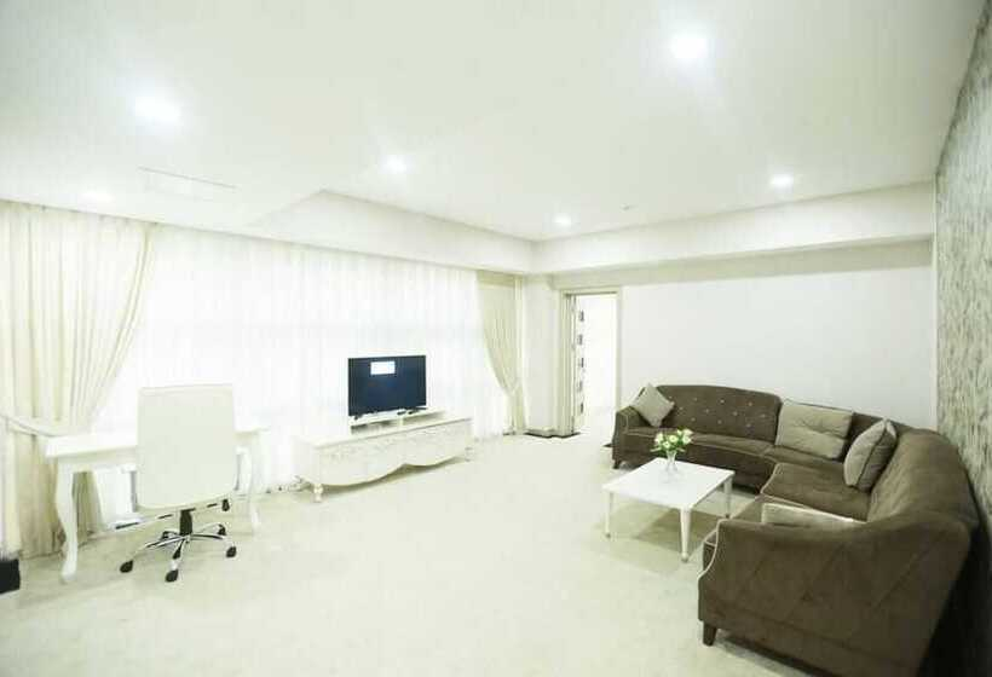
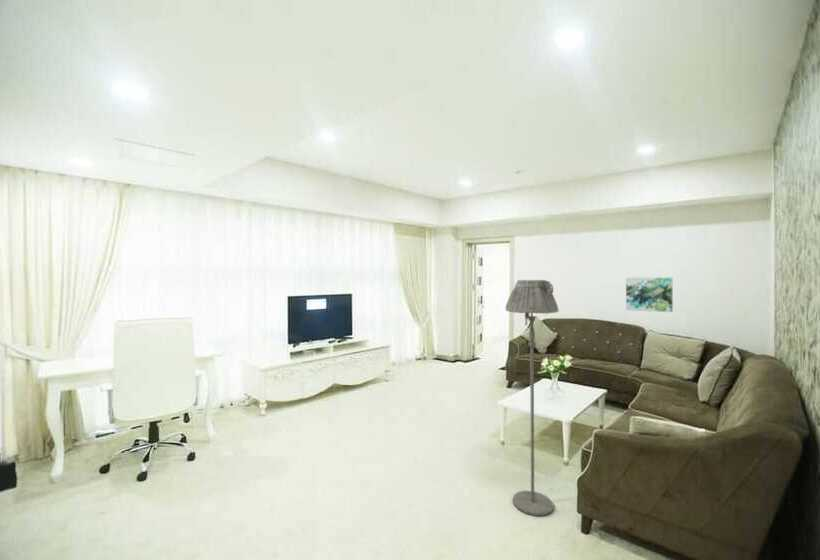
+ wall art (648, 294)
+ floor lamp (531, 391)
